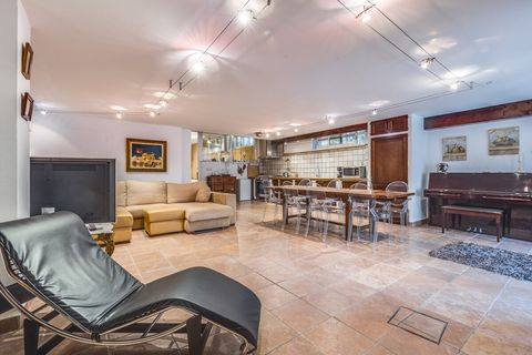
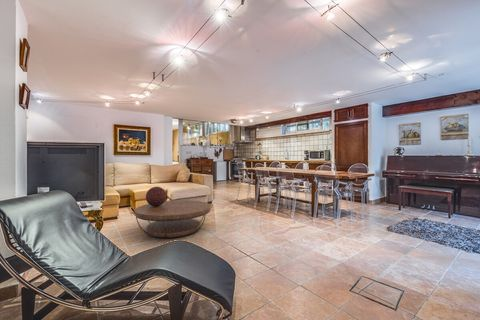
+ coffee table (174, 218)
+ decorative sphere (156, 196)
